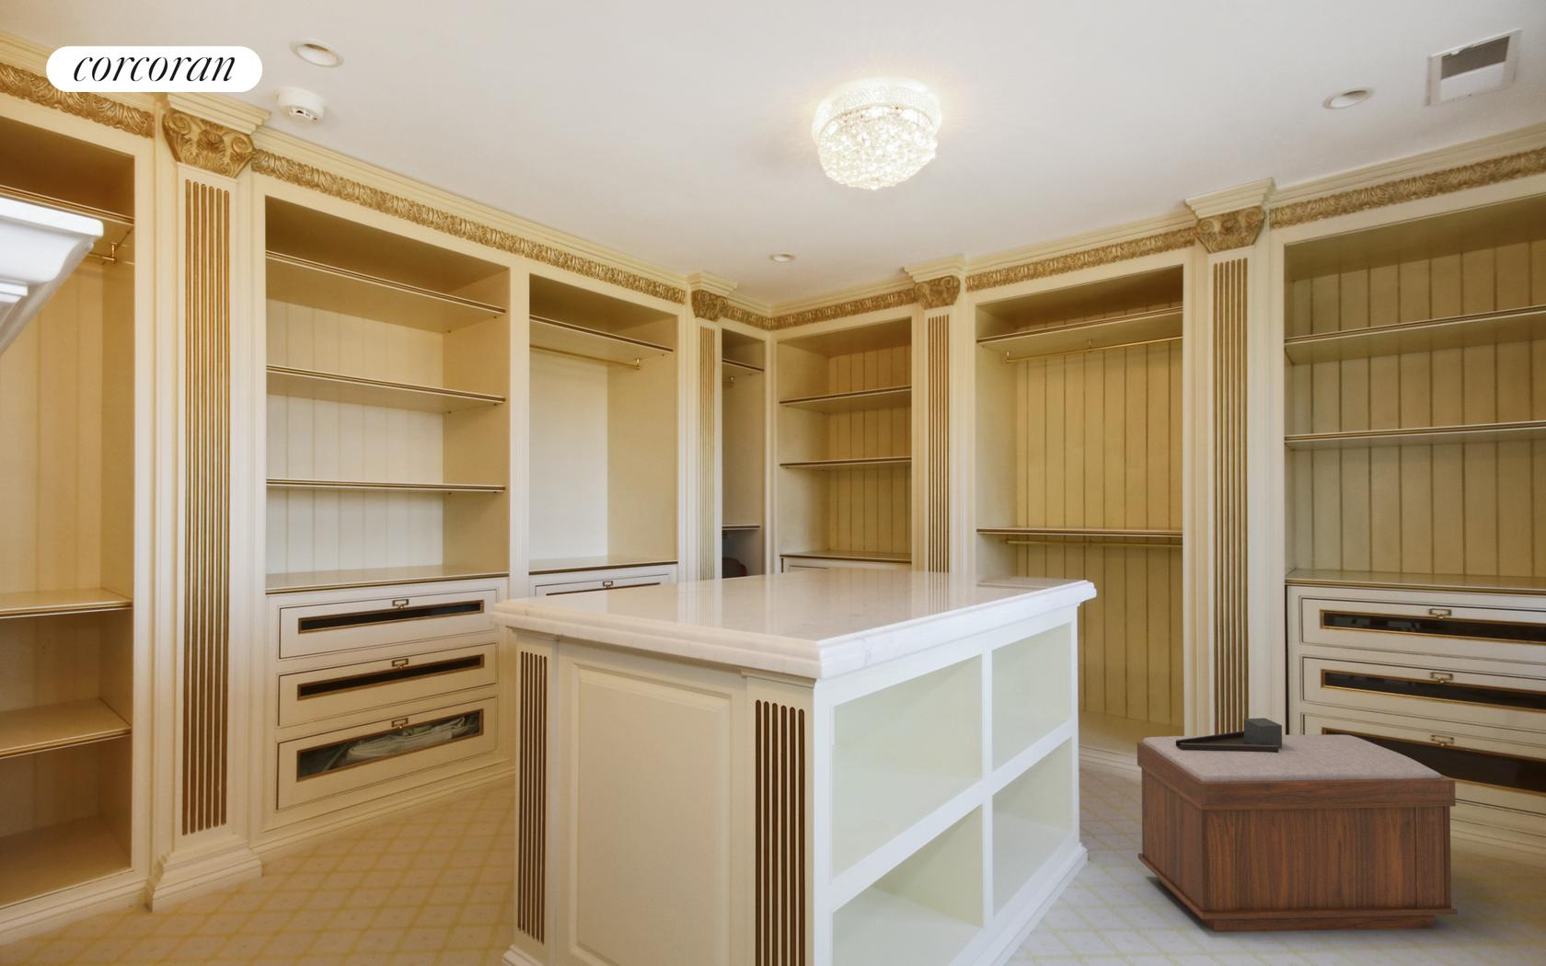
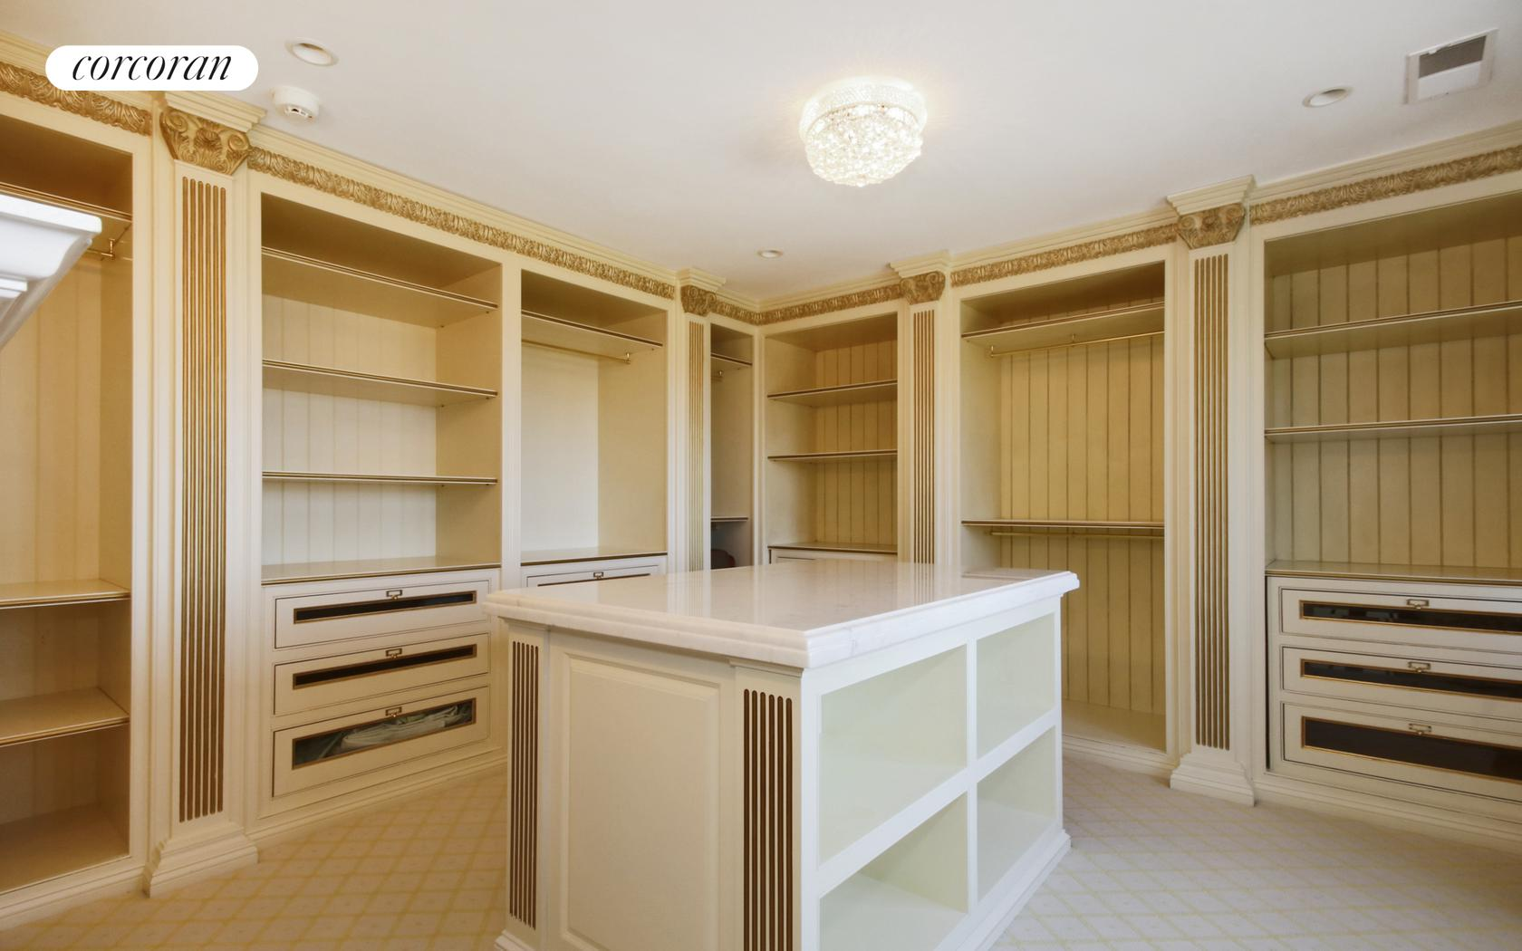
- shoe horn (1224, 733)
- bench (1283, 825)
